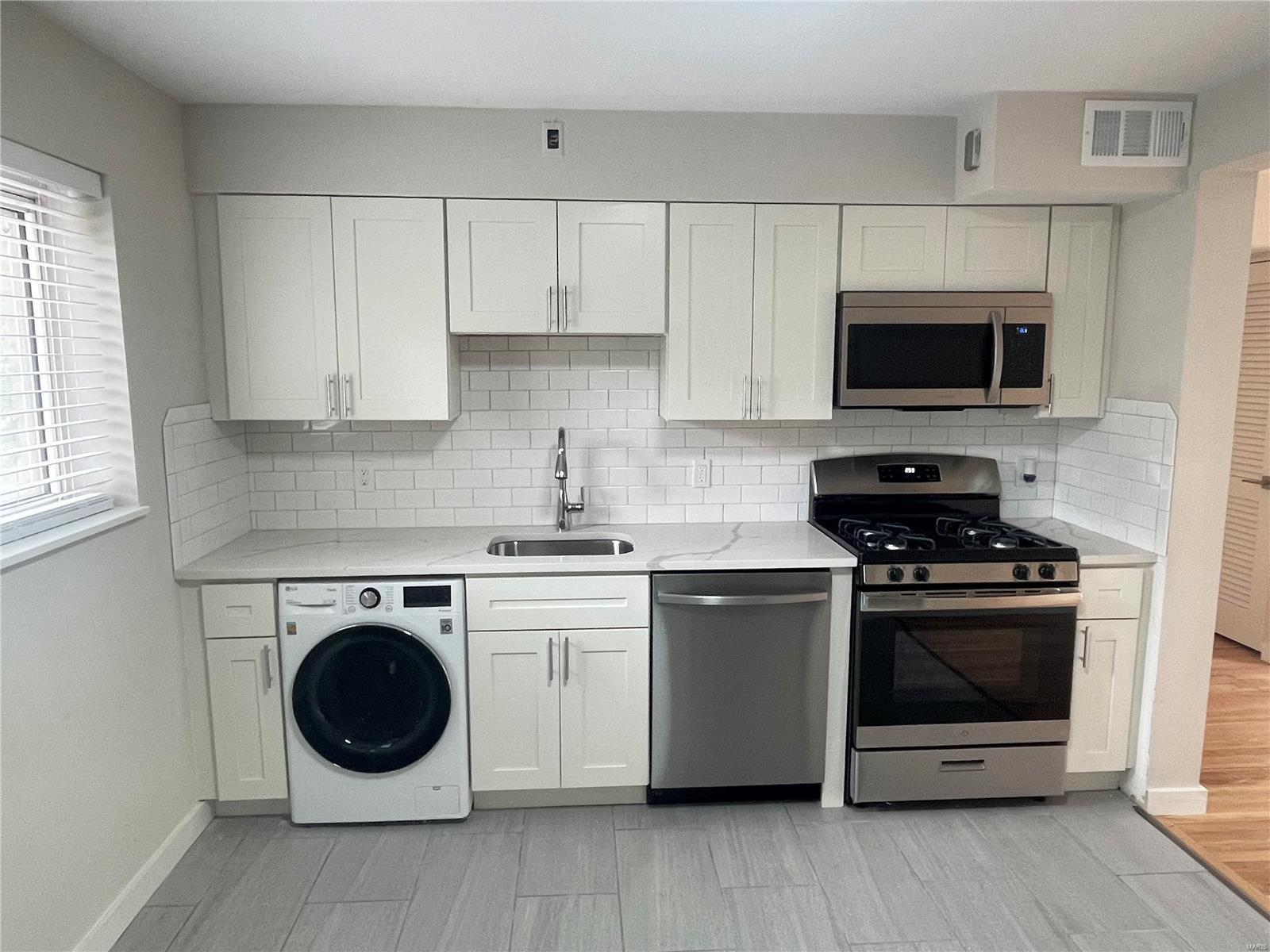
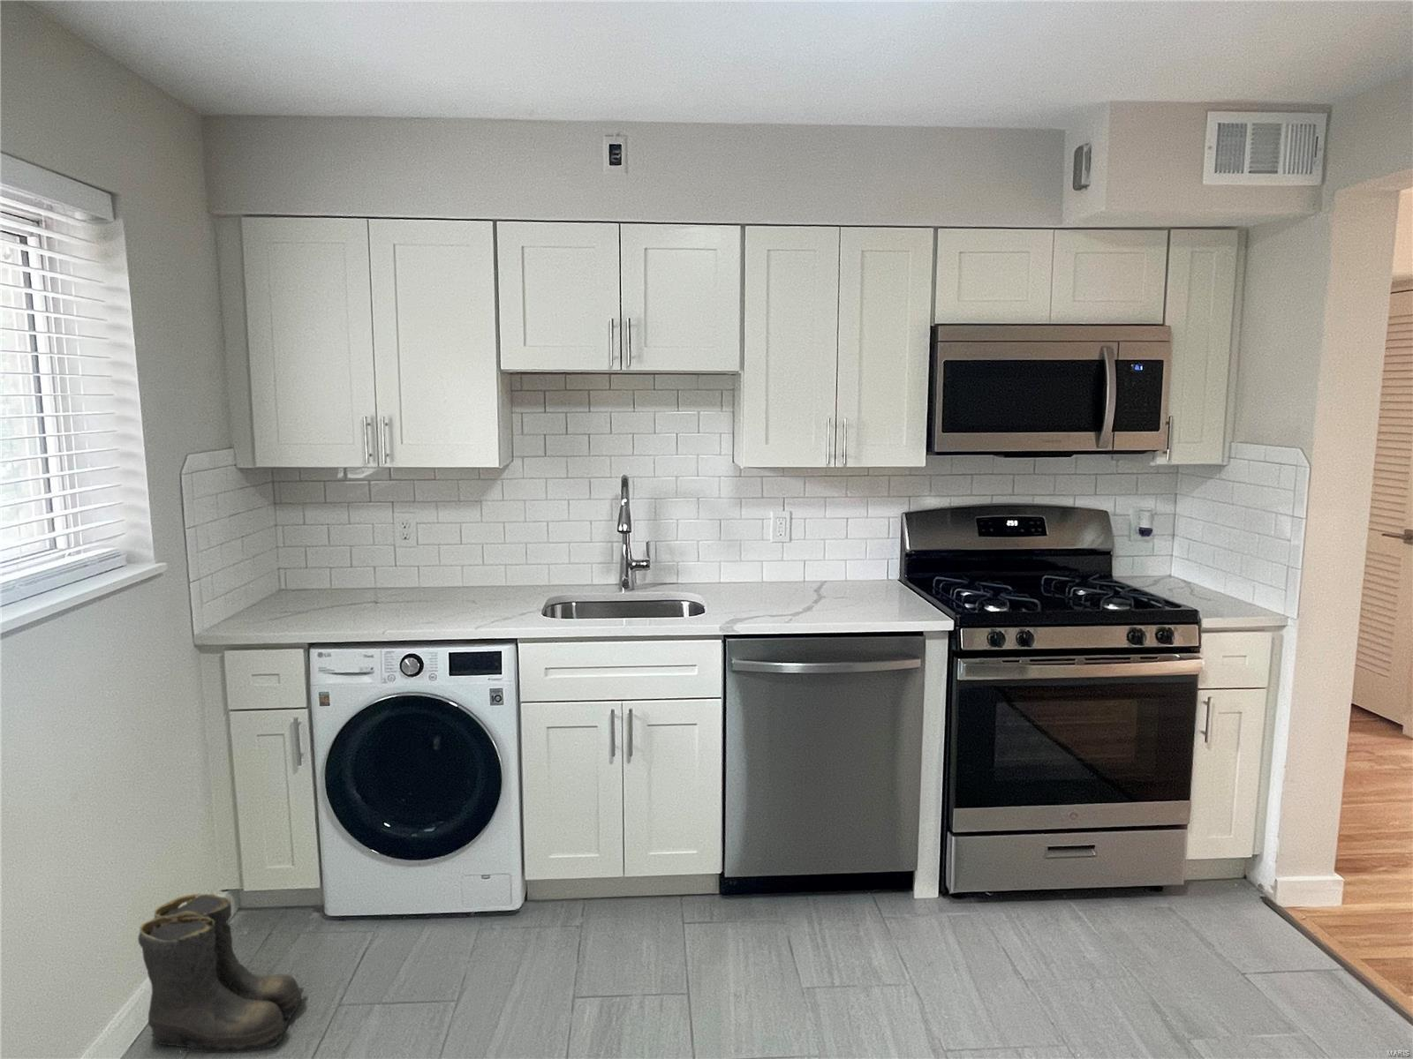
+ boots (221, 968)
